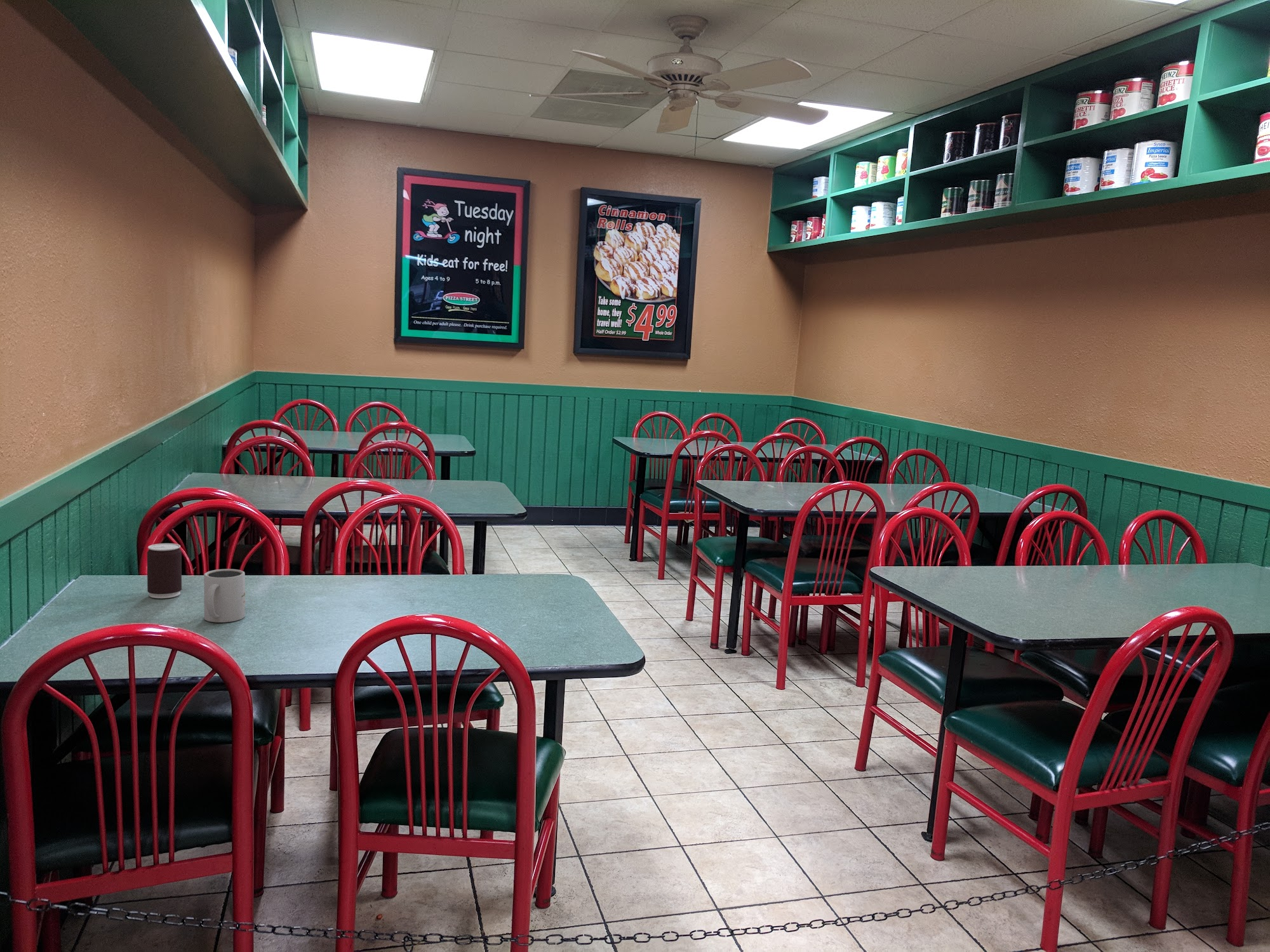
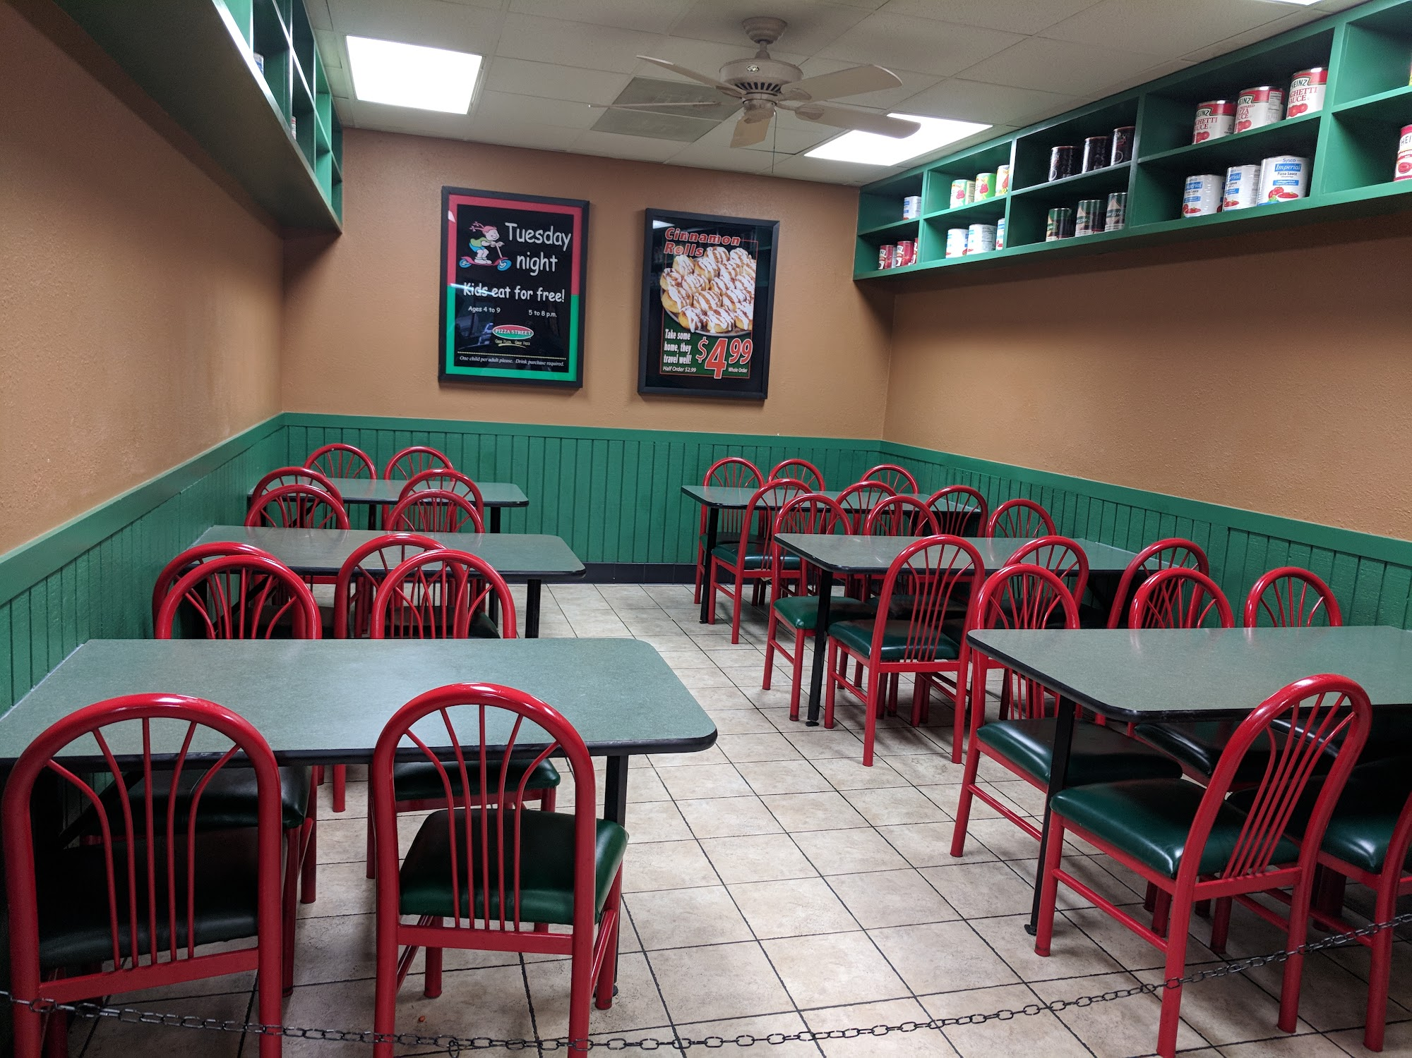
- beverage can (164, 571)
- mug (221, 597)
